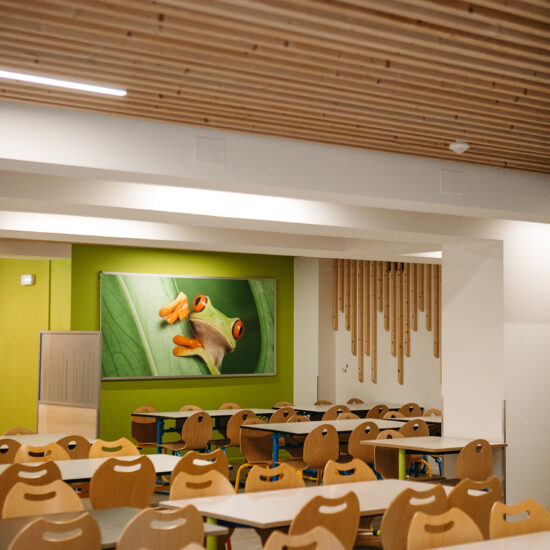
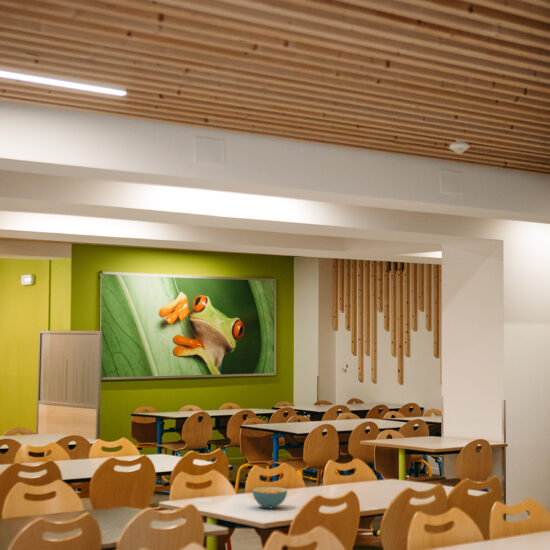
+ cereal bowl (269, 498)
